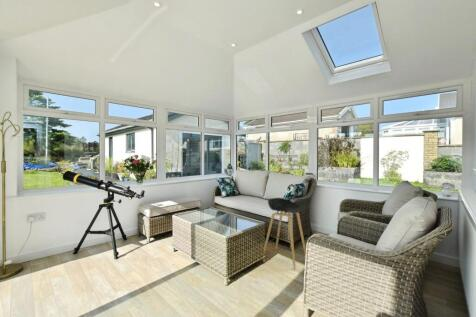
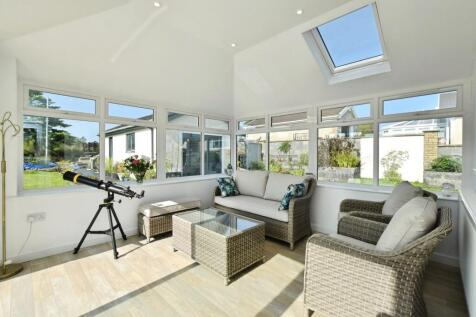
- stool (280, 226)
